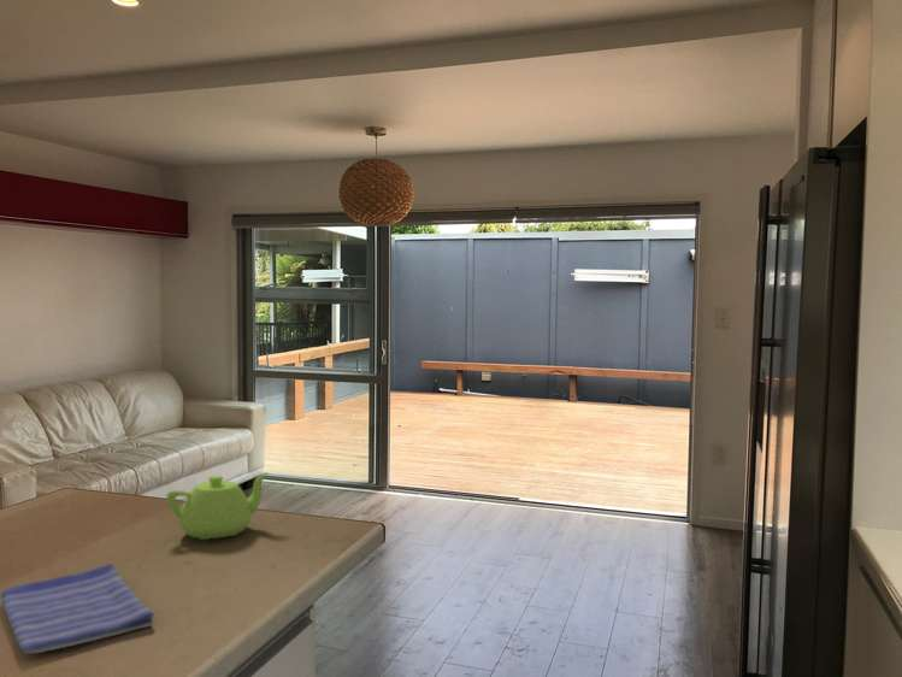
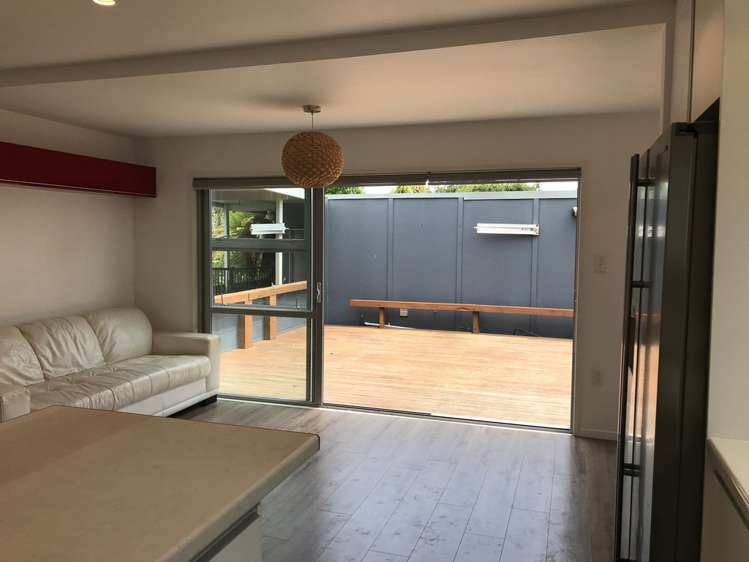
- dish towel (75, 604)
- teapot (219, 504)
